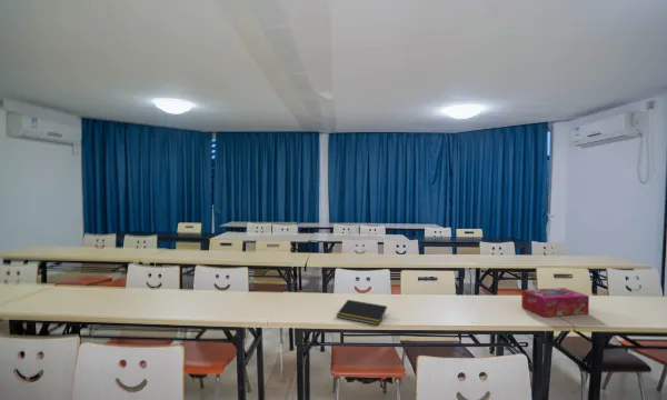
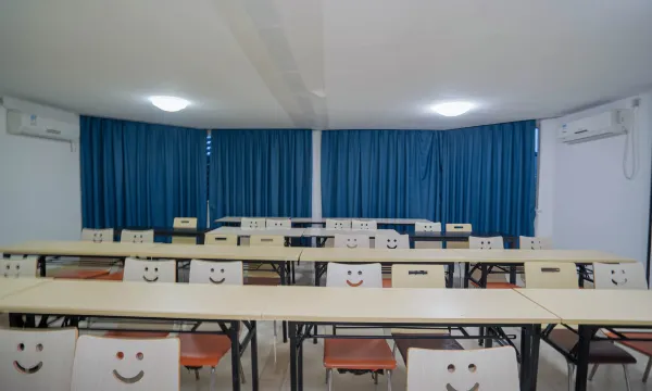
- tissue box (554, 301)
- notepad (361, 311)
